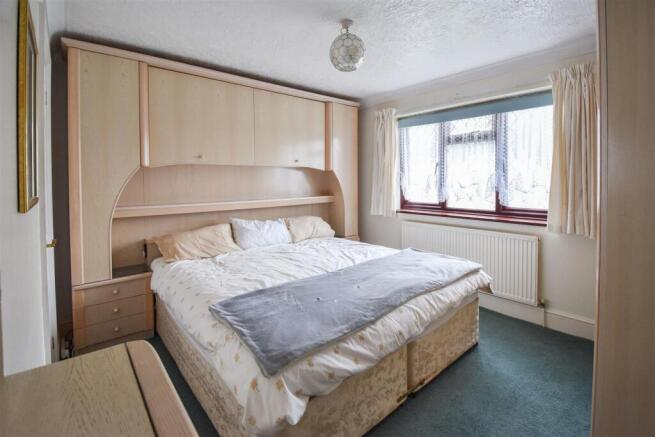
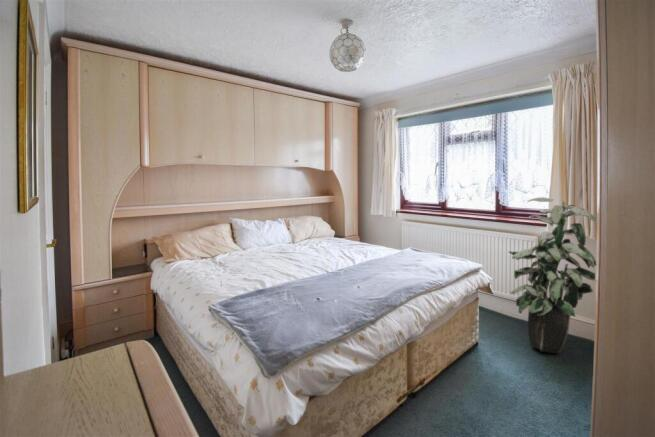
+ indoor plant (549, 273)
